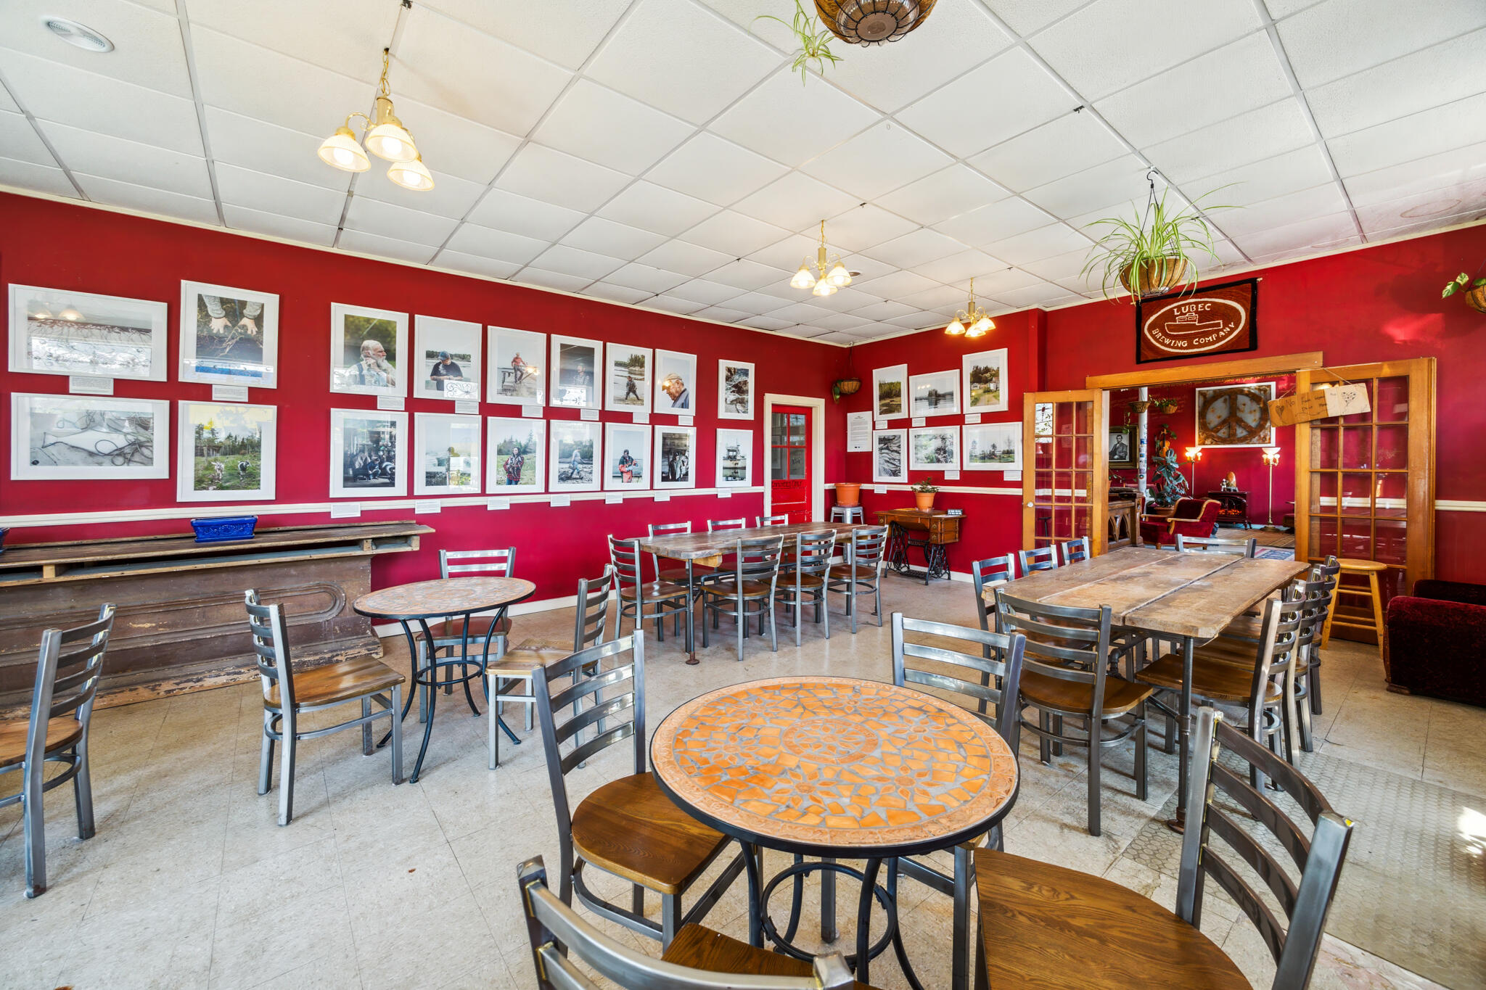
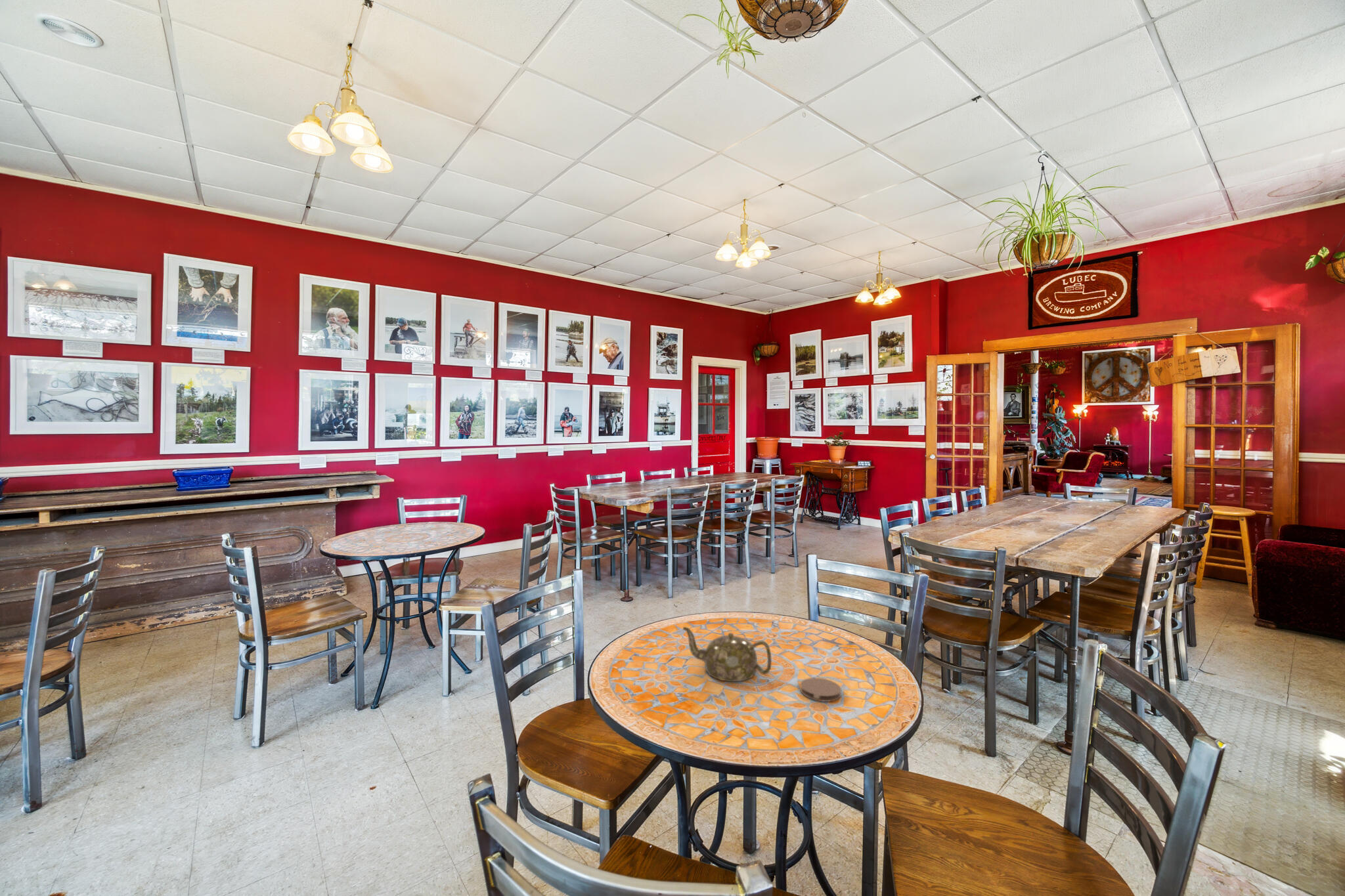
+ coaster (820, 689)
+ teapot (726, 651)
